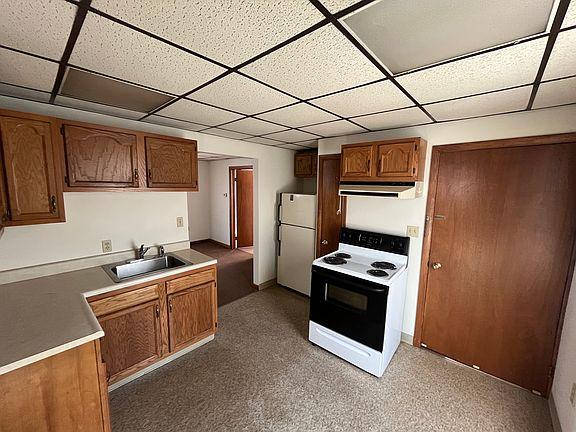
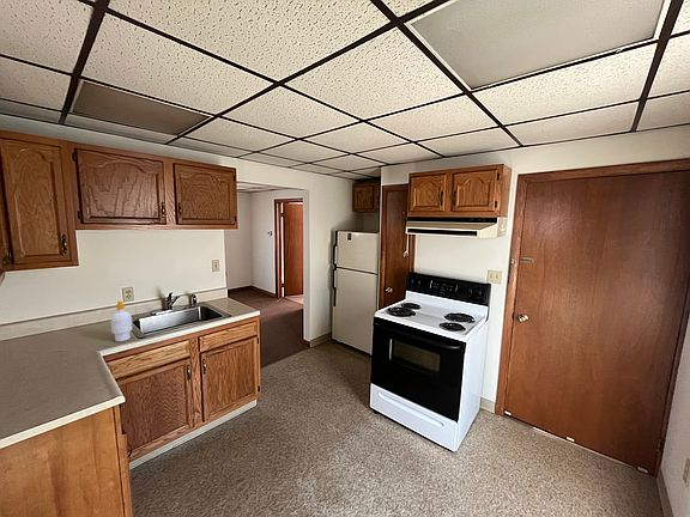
+ soap bottle (121, 321)
